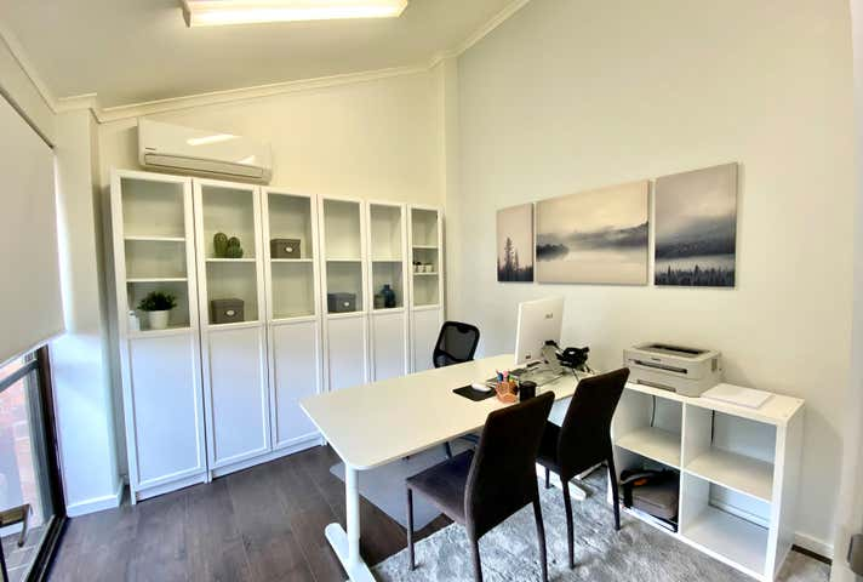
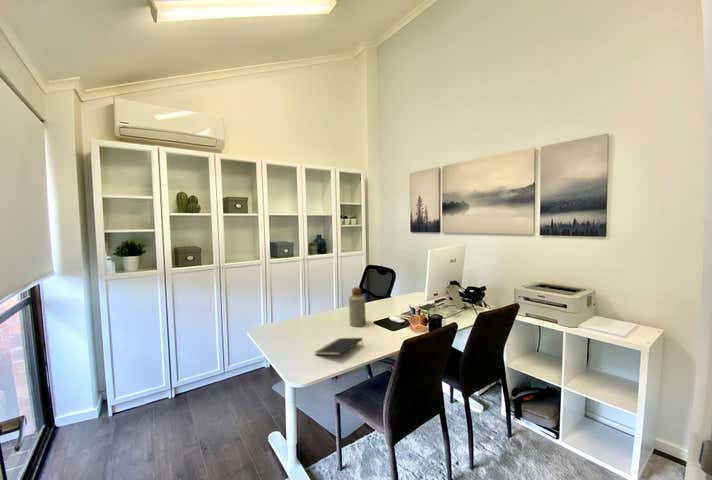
+ bottle (357, 305)
+ notepad (339, 345)
